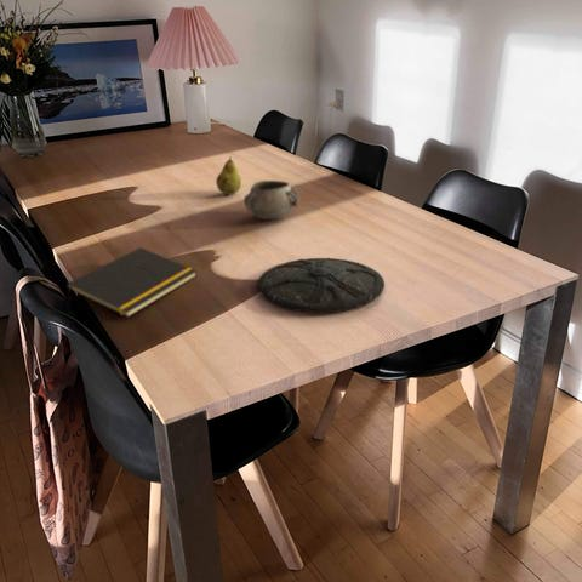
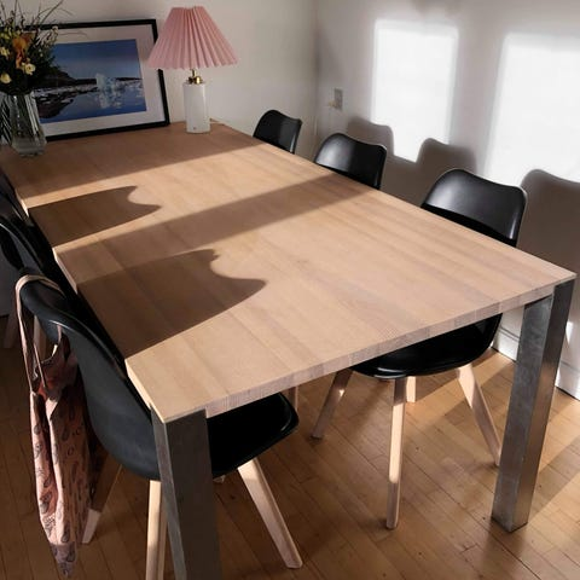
- fruit (228, 175)
- notepad (135, 279)
- decorative bowl (267, 200)
- plate (320, 276)
